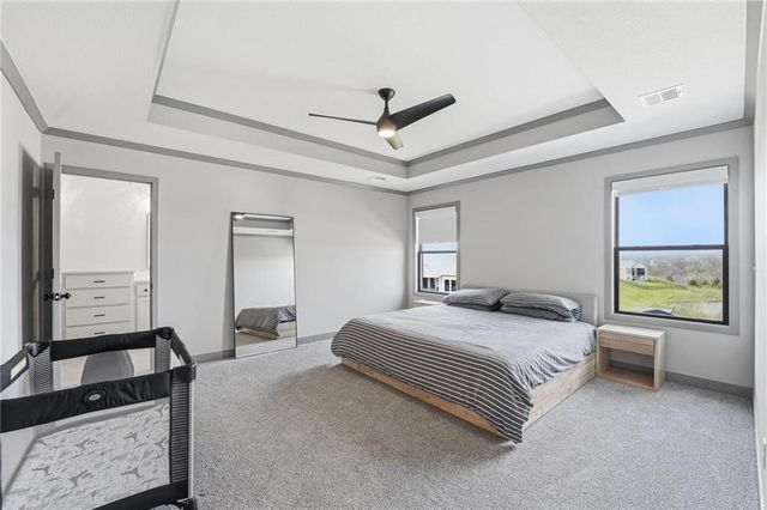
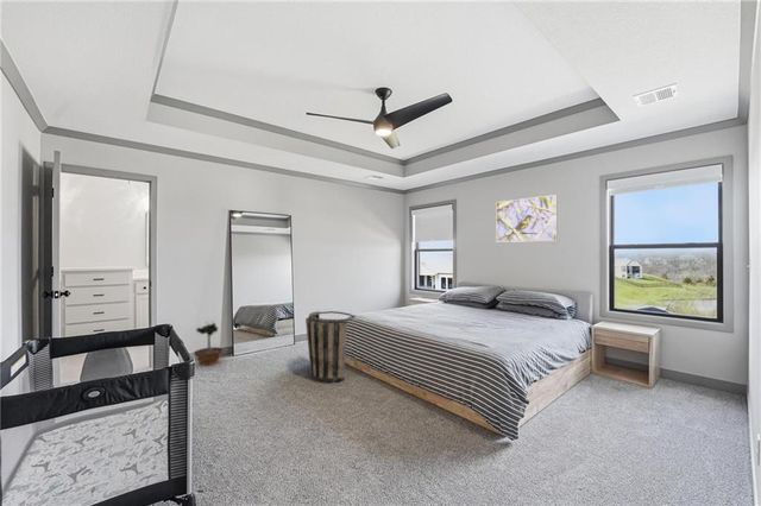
+ basket (328, 343)
+ potted tree (208, 341)
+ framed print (524, 220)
